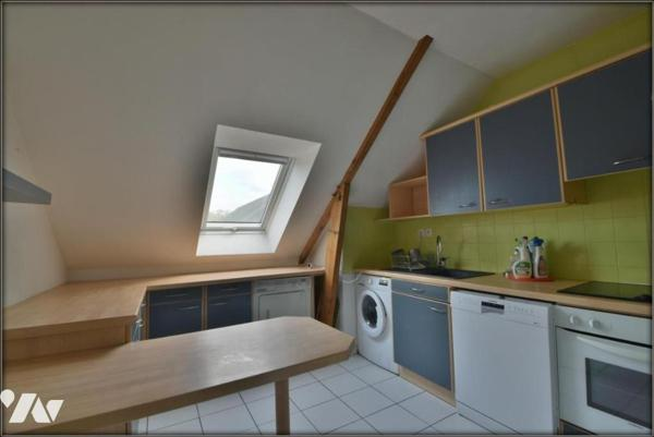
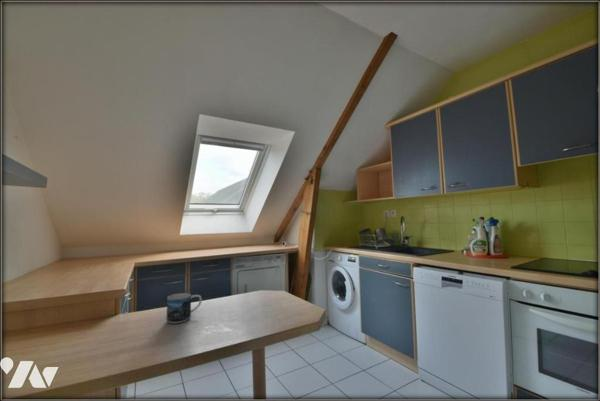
+ mug (184, 306)
